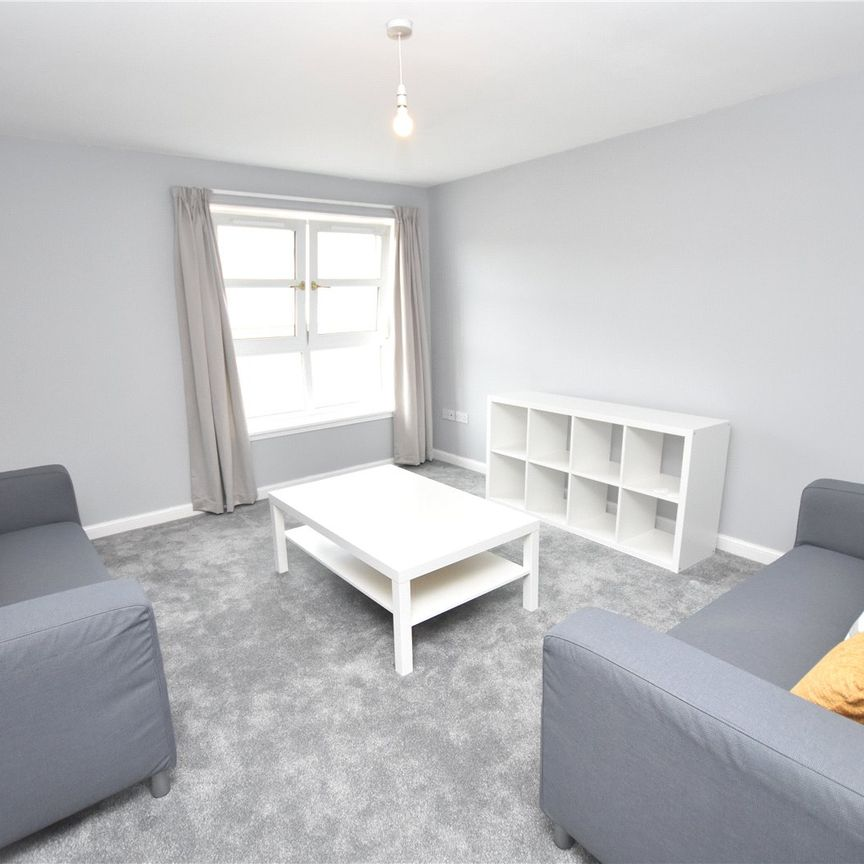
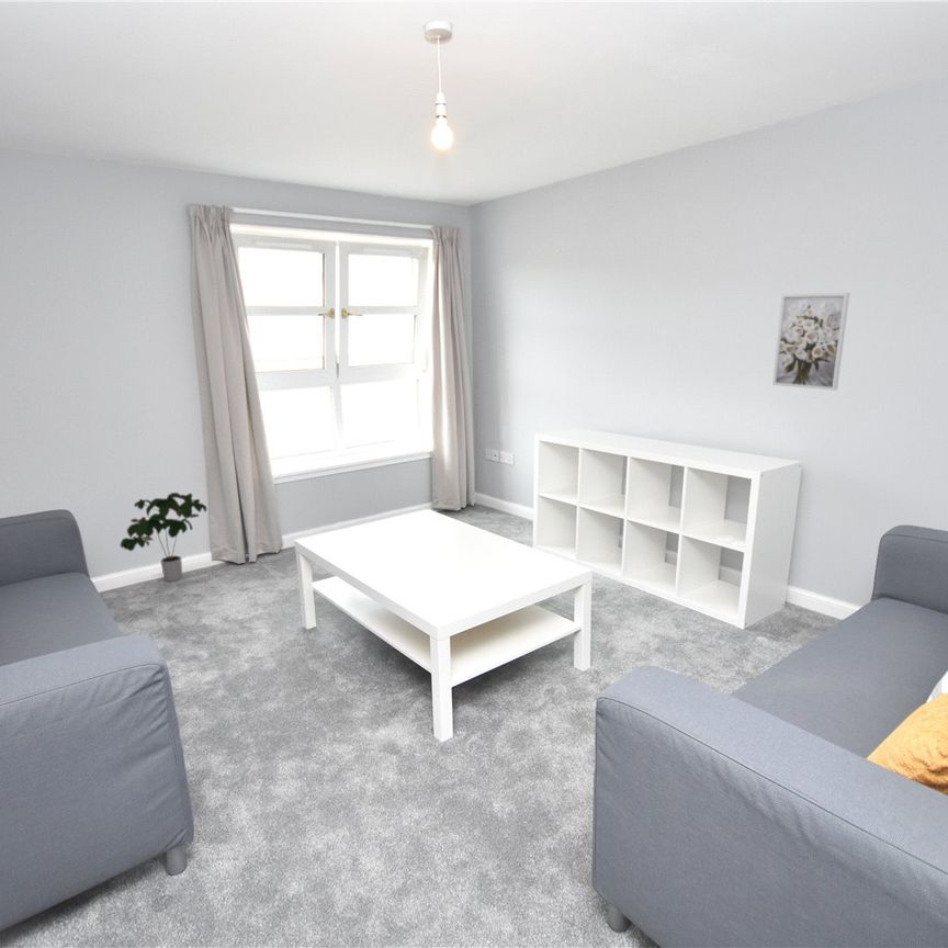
+ wall art (809, 341)
+ potted plant (166, 537)
